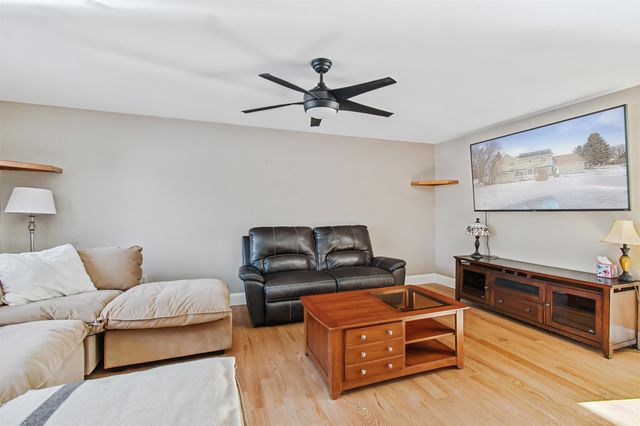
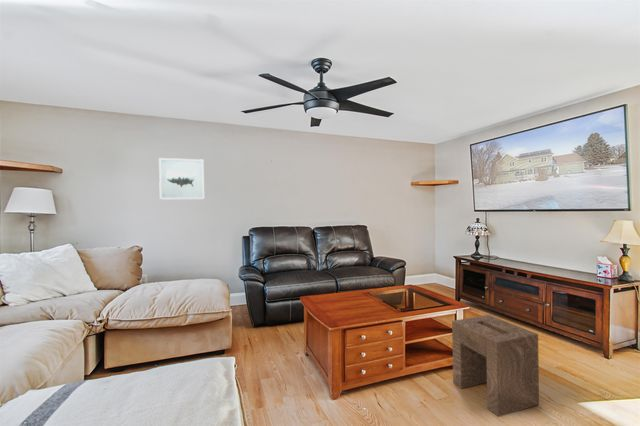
+ stool (492, 360)
+ wall art (182, 179)
